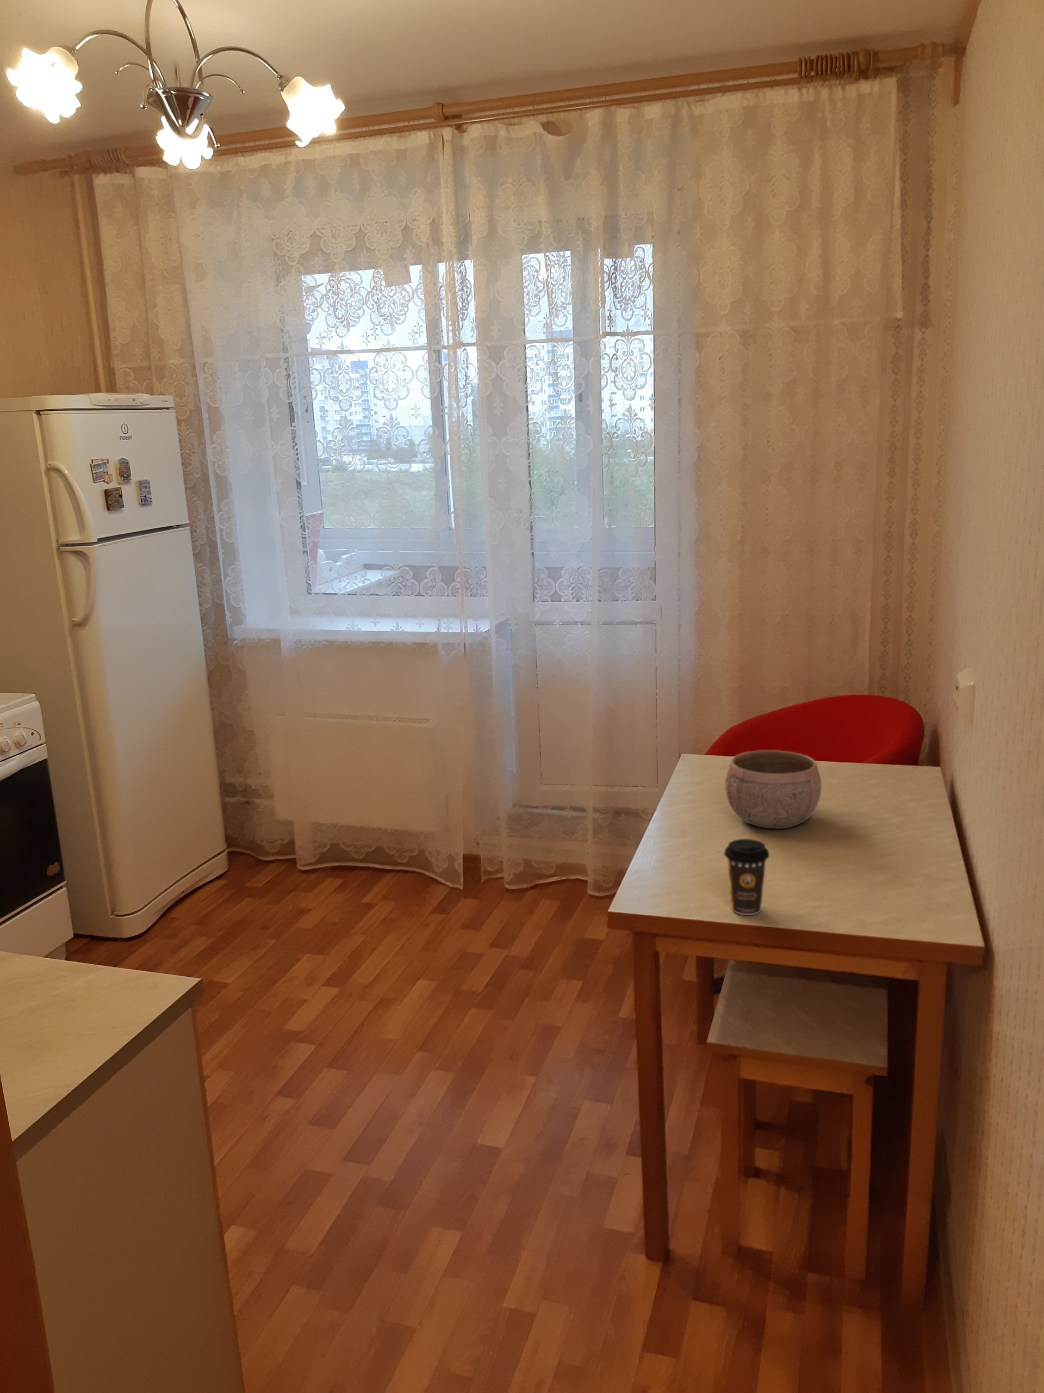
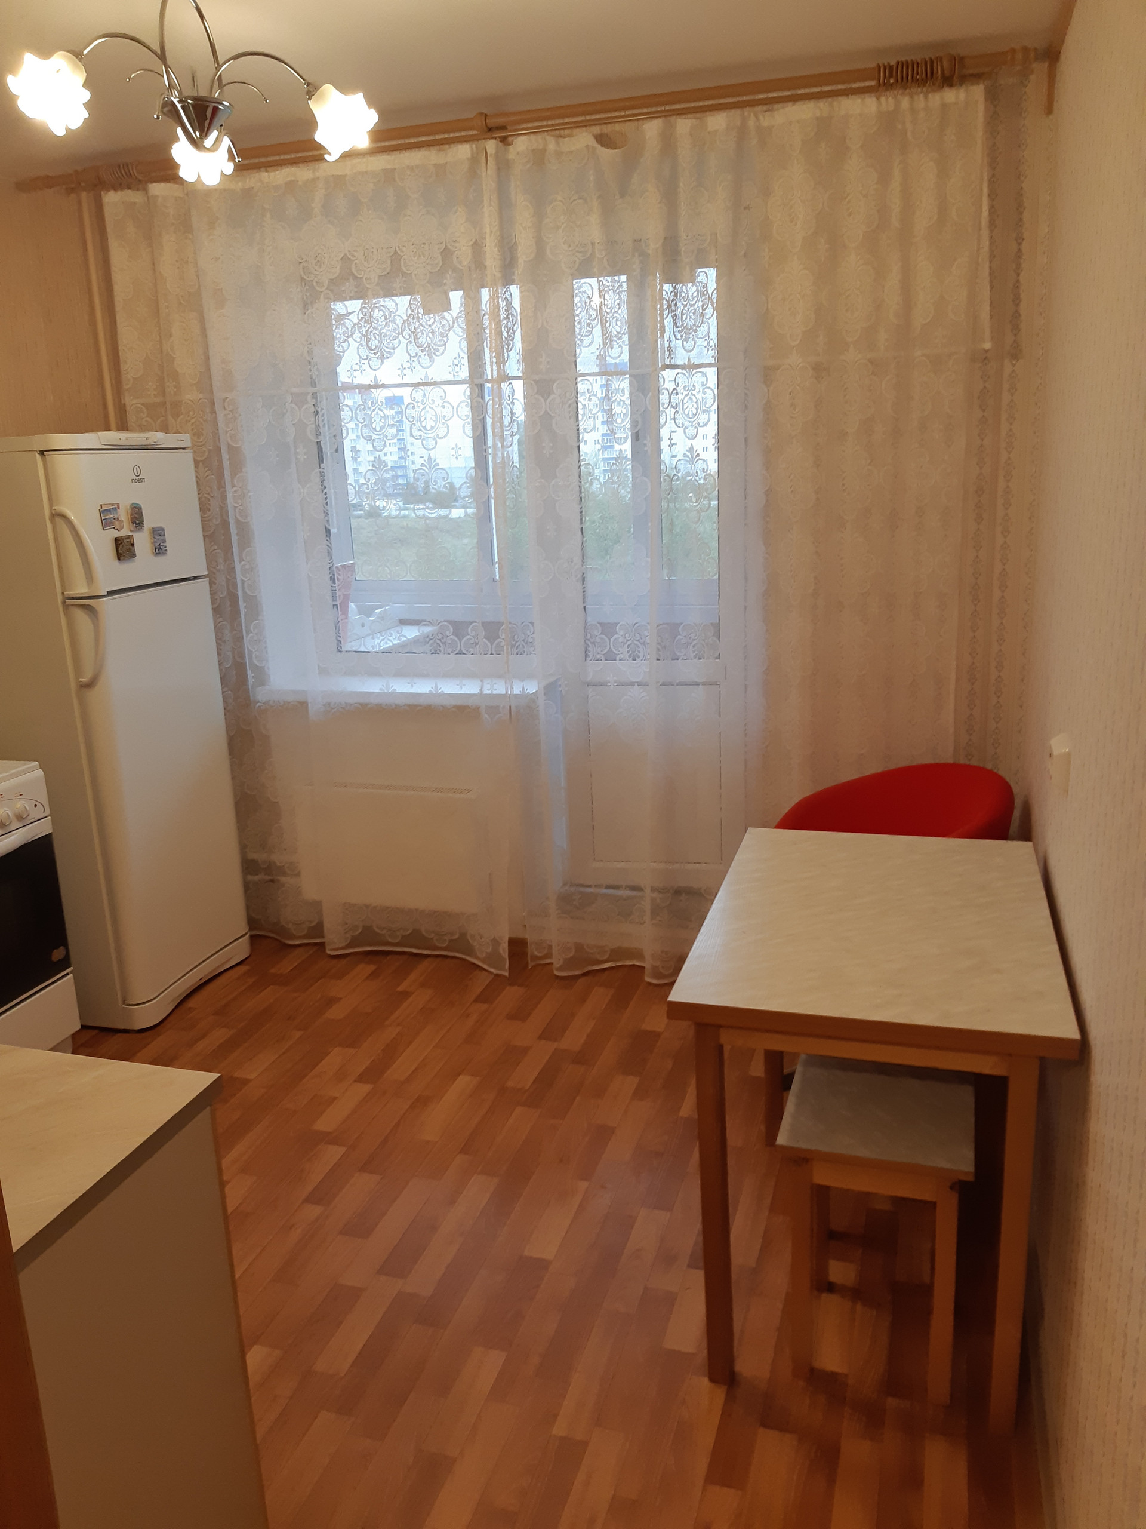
- coffee cup (746, 877)
- bowl (773, 790)
